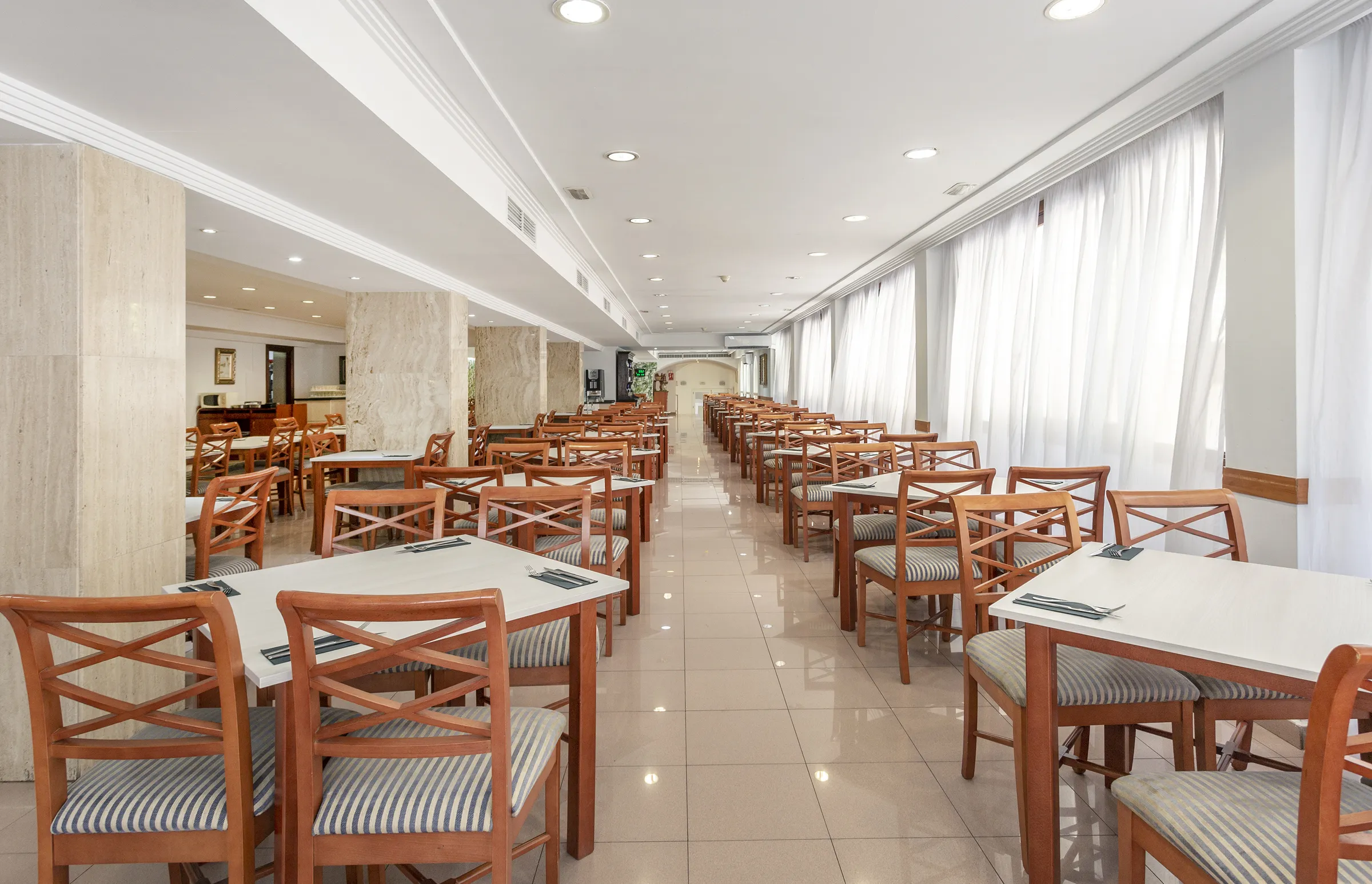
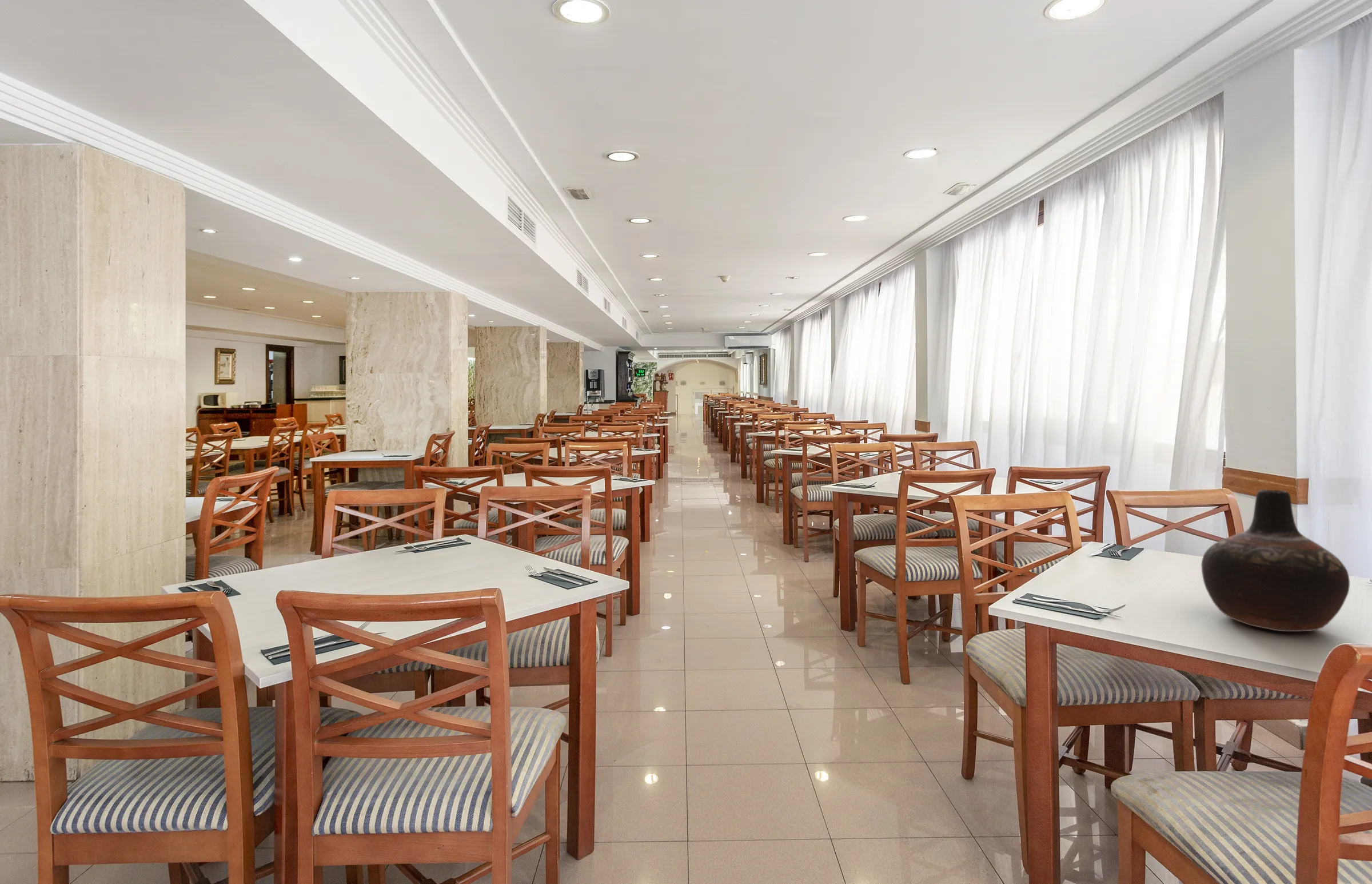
+ vase (1273, 557)
